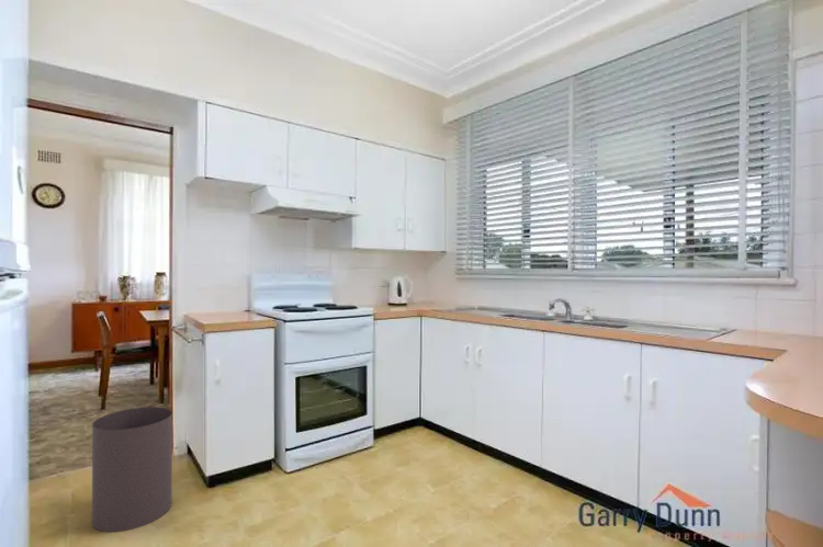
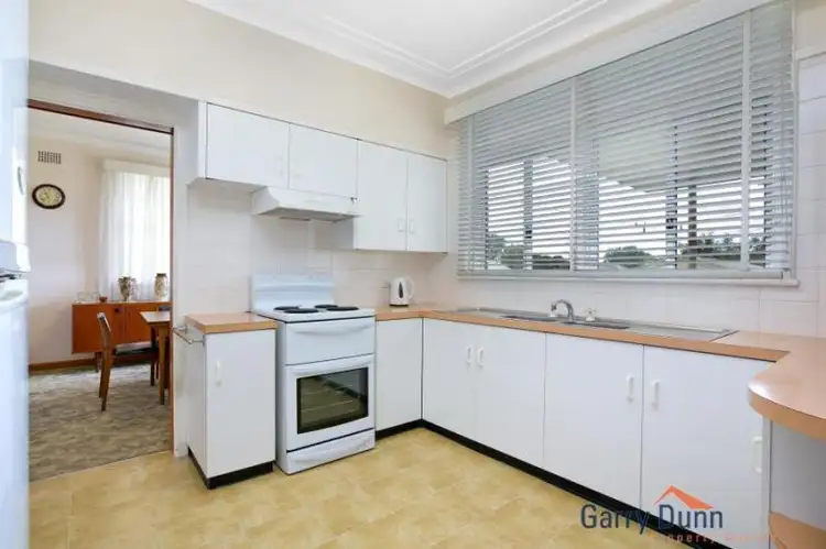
- waste bin (133, 464)
